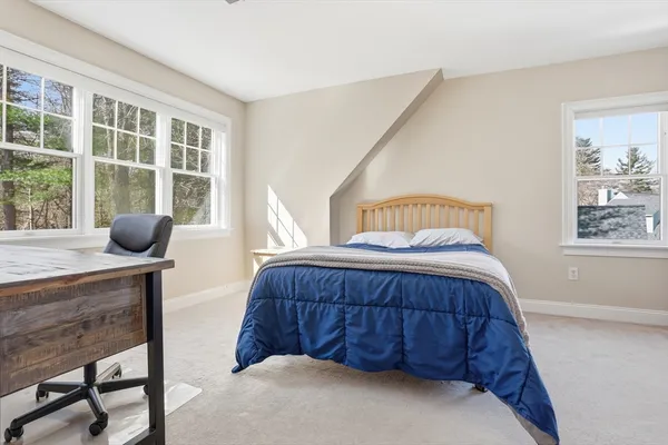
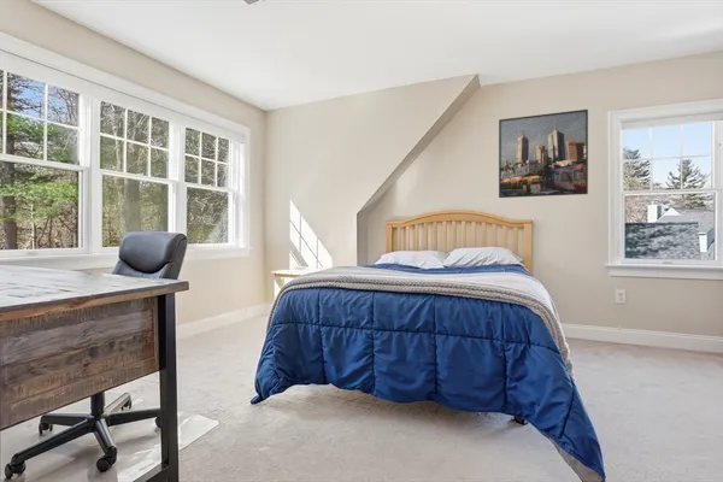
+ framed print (541, 155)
